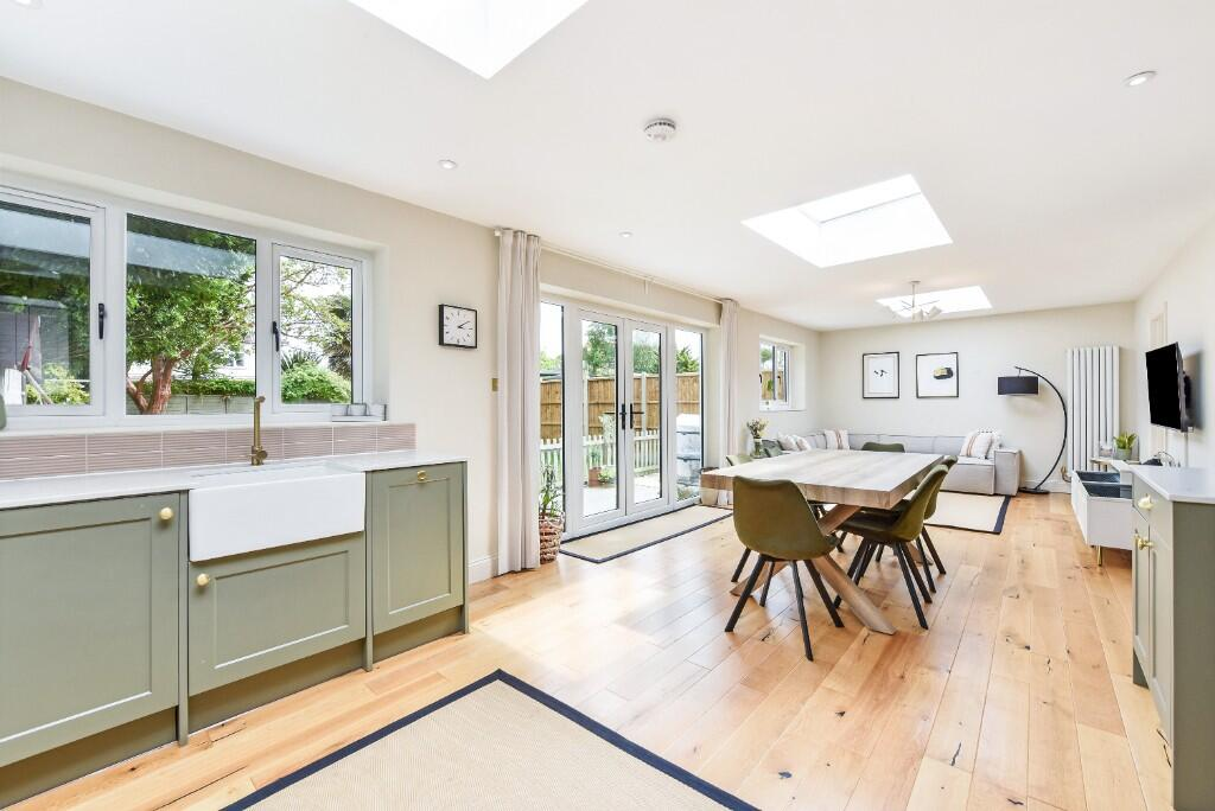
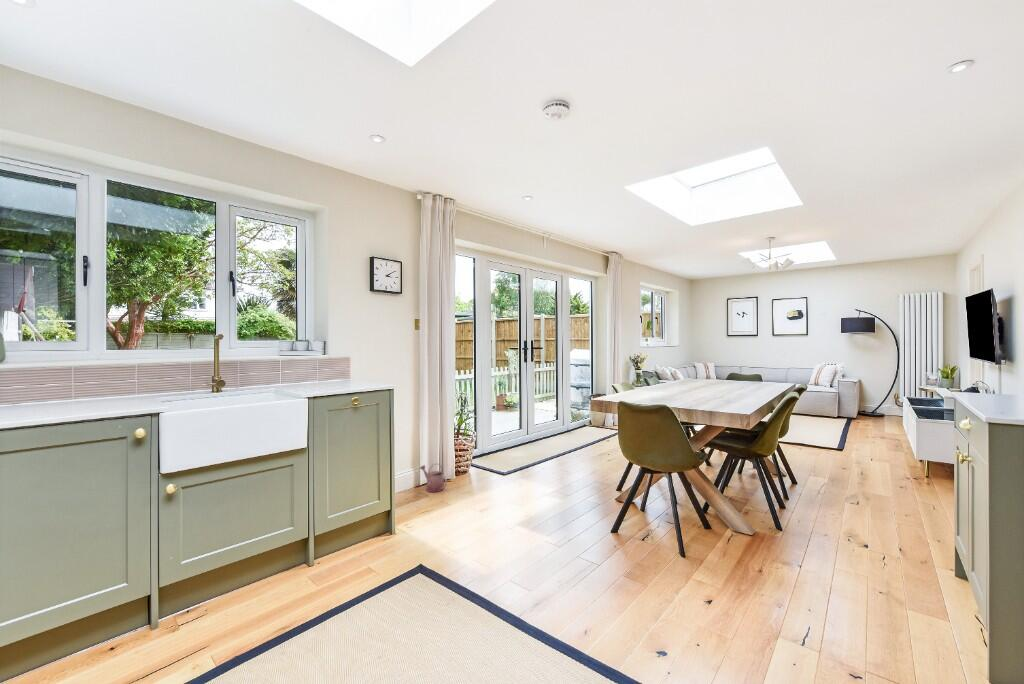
+ watering can (433, 475)
